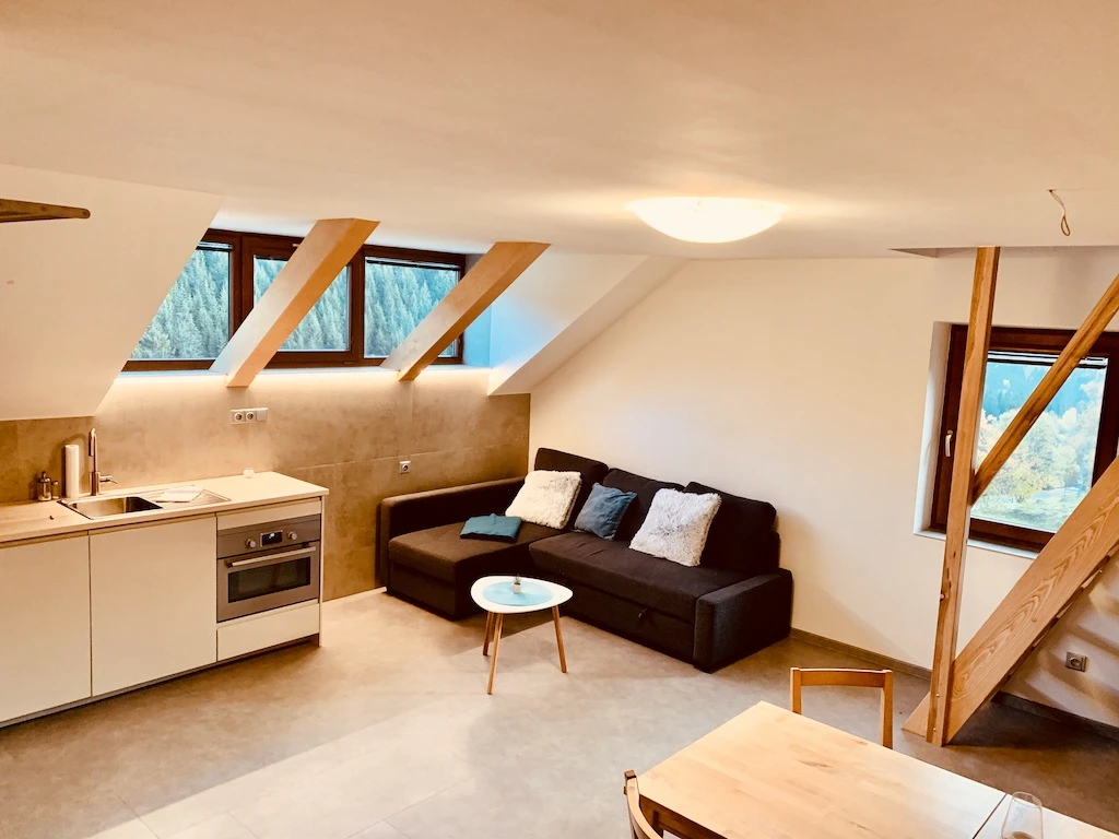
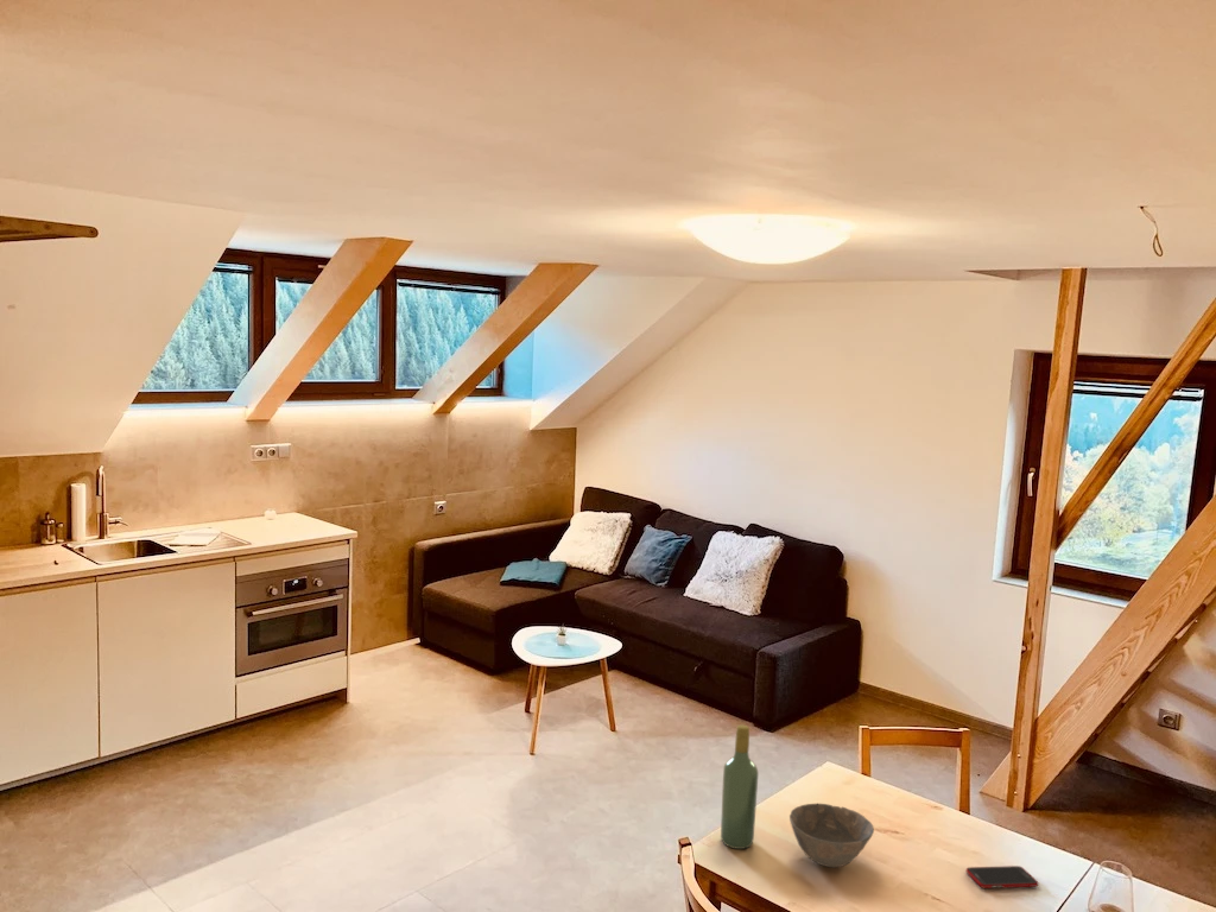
+ wine bottle (740, 784)
+ cell phone (1001, 876)
+ bowl (829, 841)
